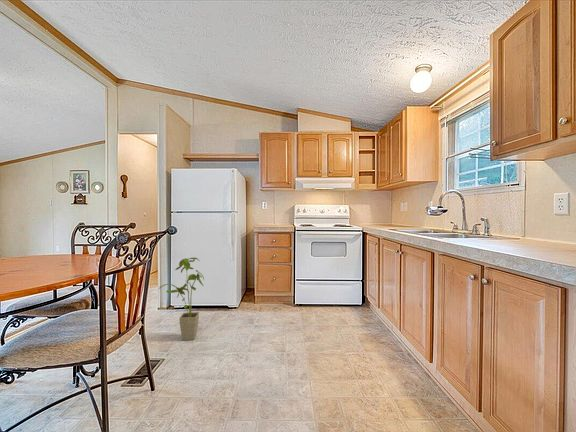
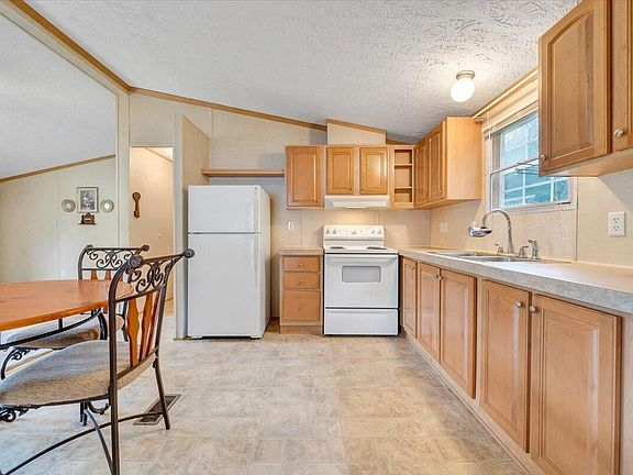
- house plant (184, 298)
